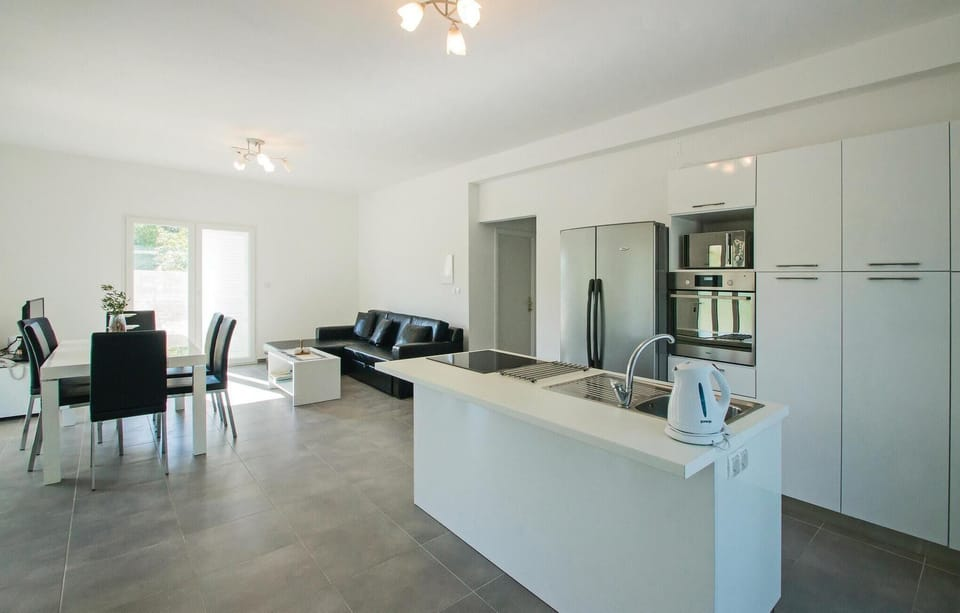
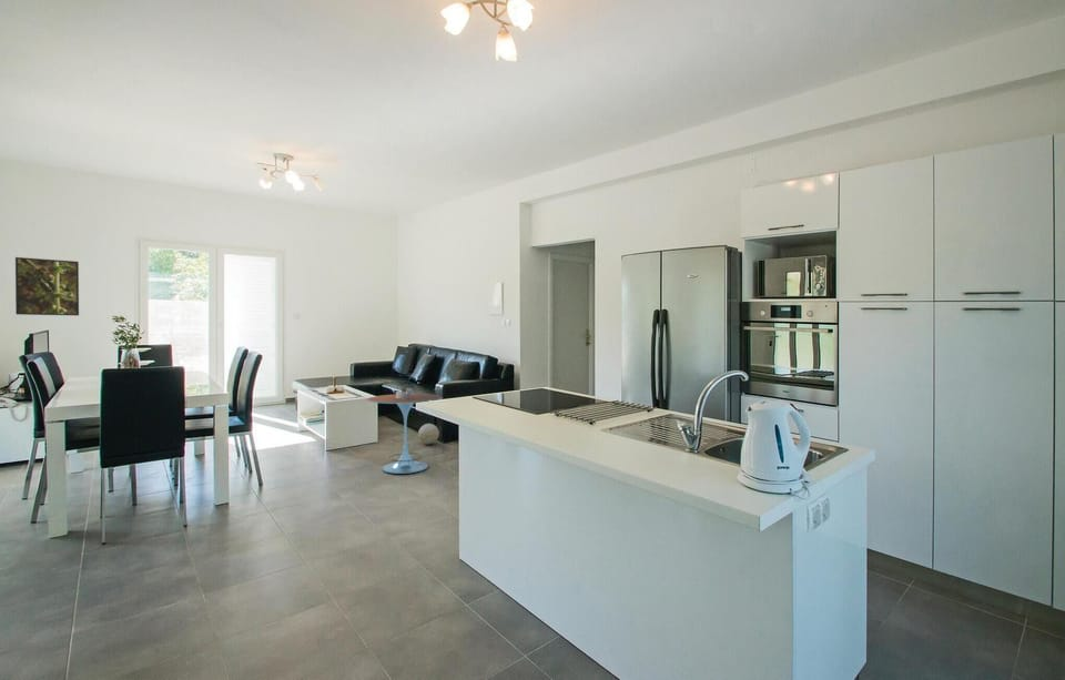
+ decorative ball (428, 434)
+ side table (405, 426)
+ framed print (48, 286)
